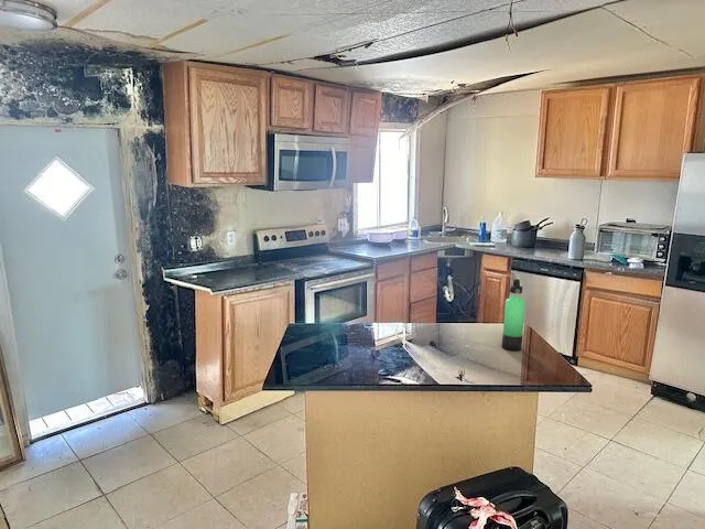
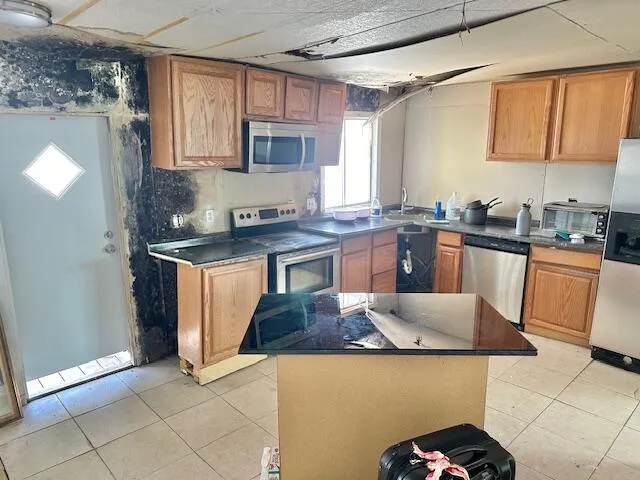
- thermos bottle (513, 313)
